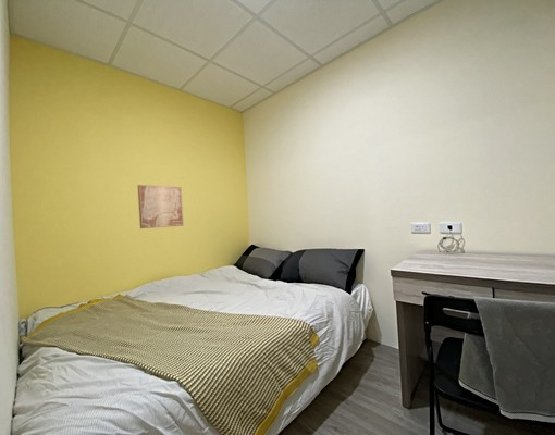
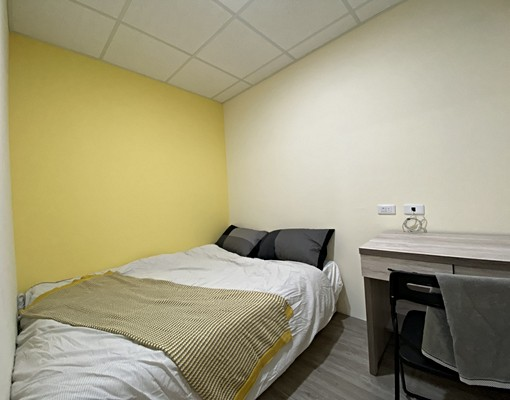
- wall art (161, 207)
